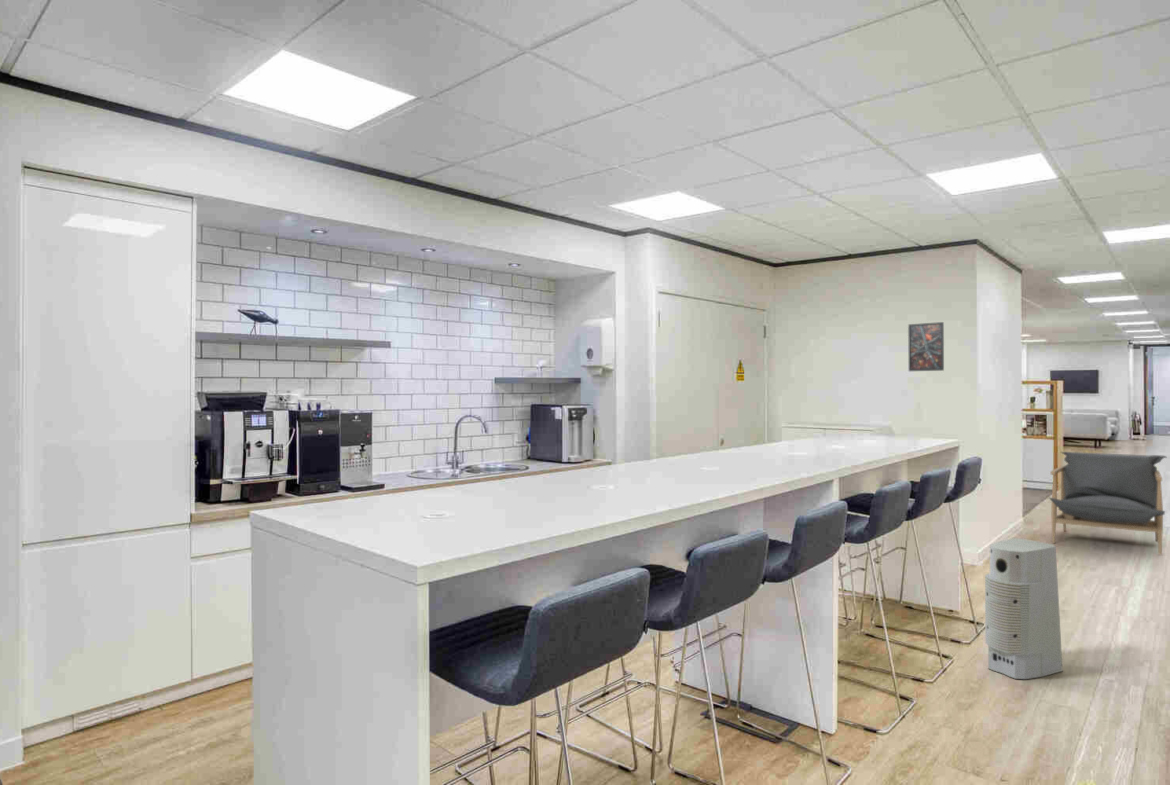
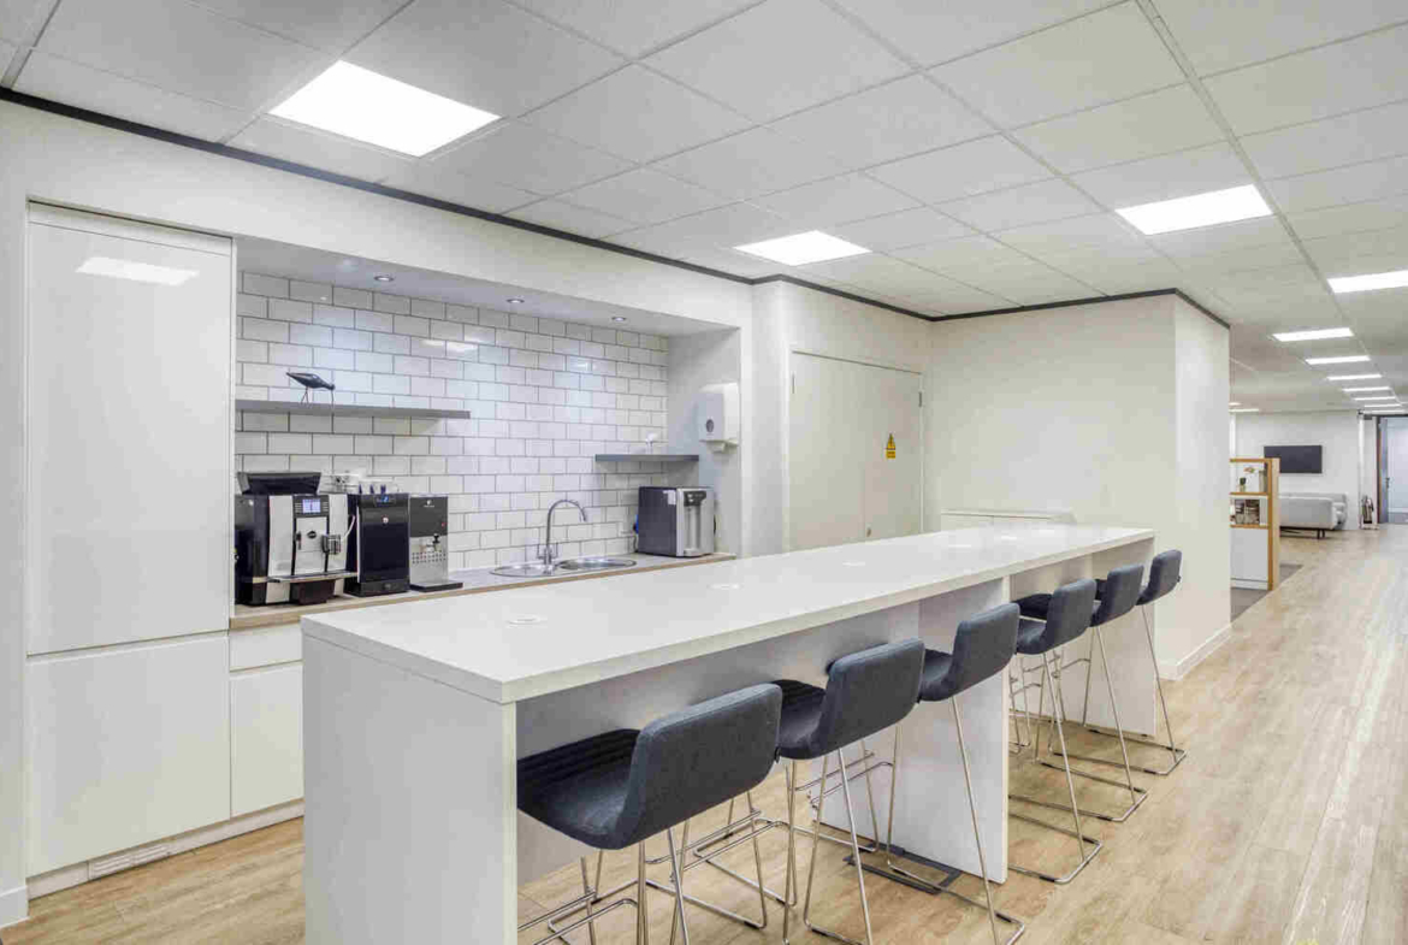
- air purifier (1021, 606)
- armchair (1108, 499)
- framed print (925, 347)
